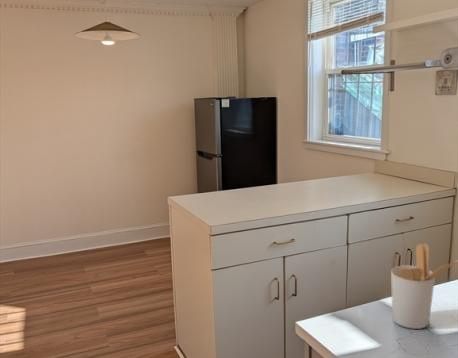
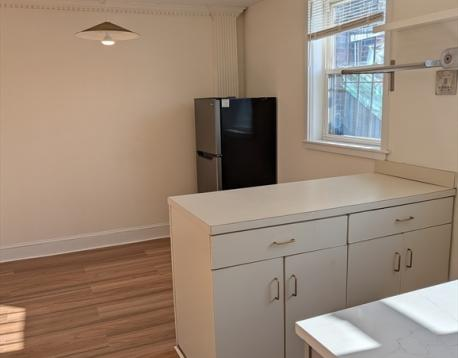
- utensil holder (423, 288)
